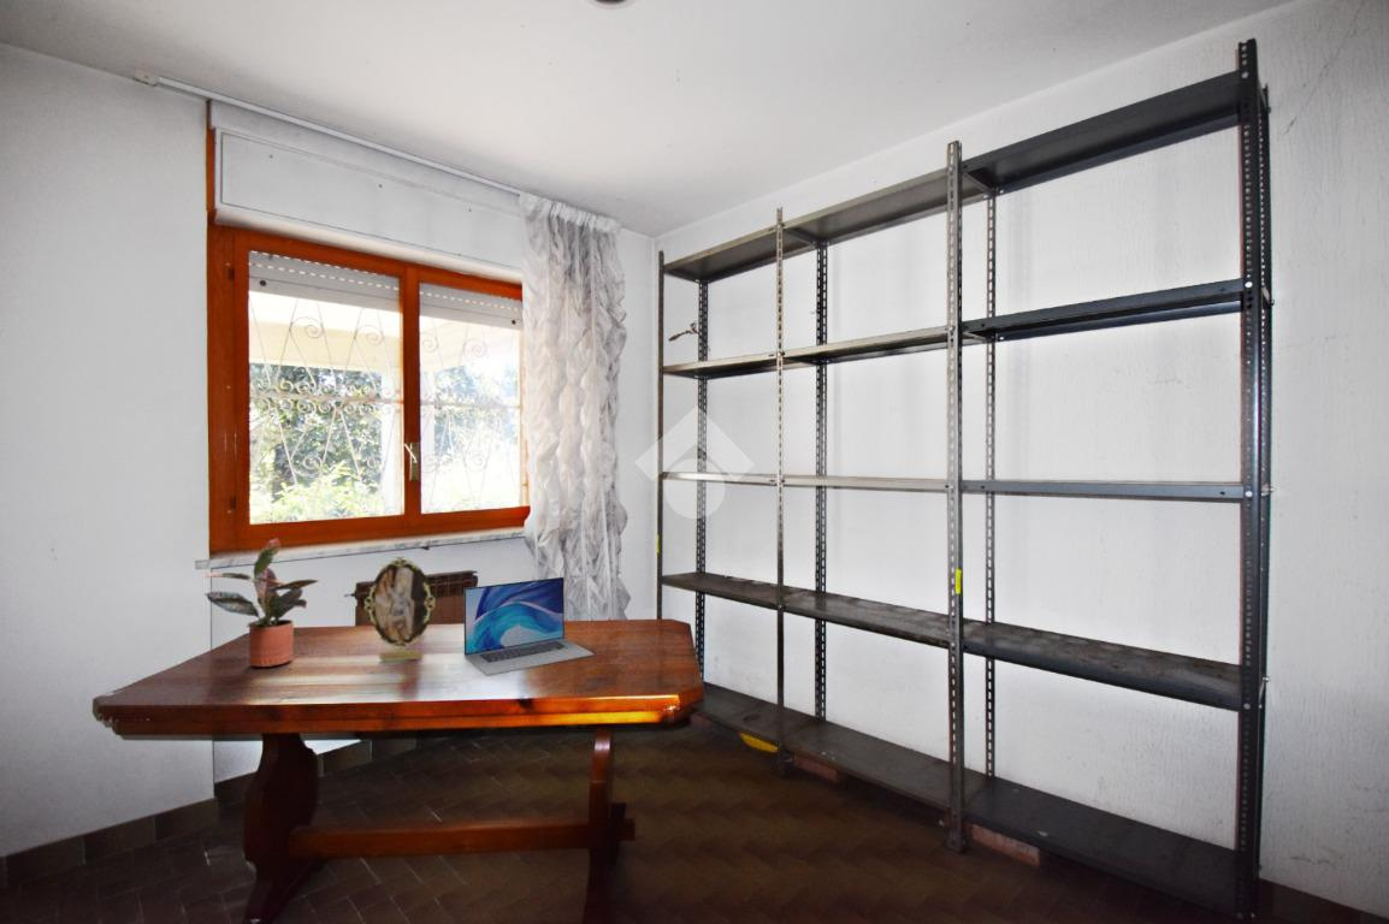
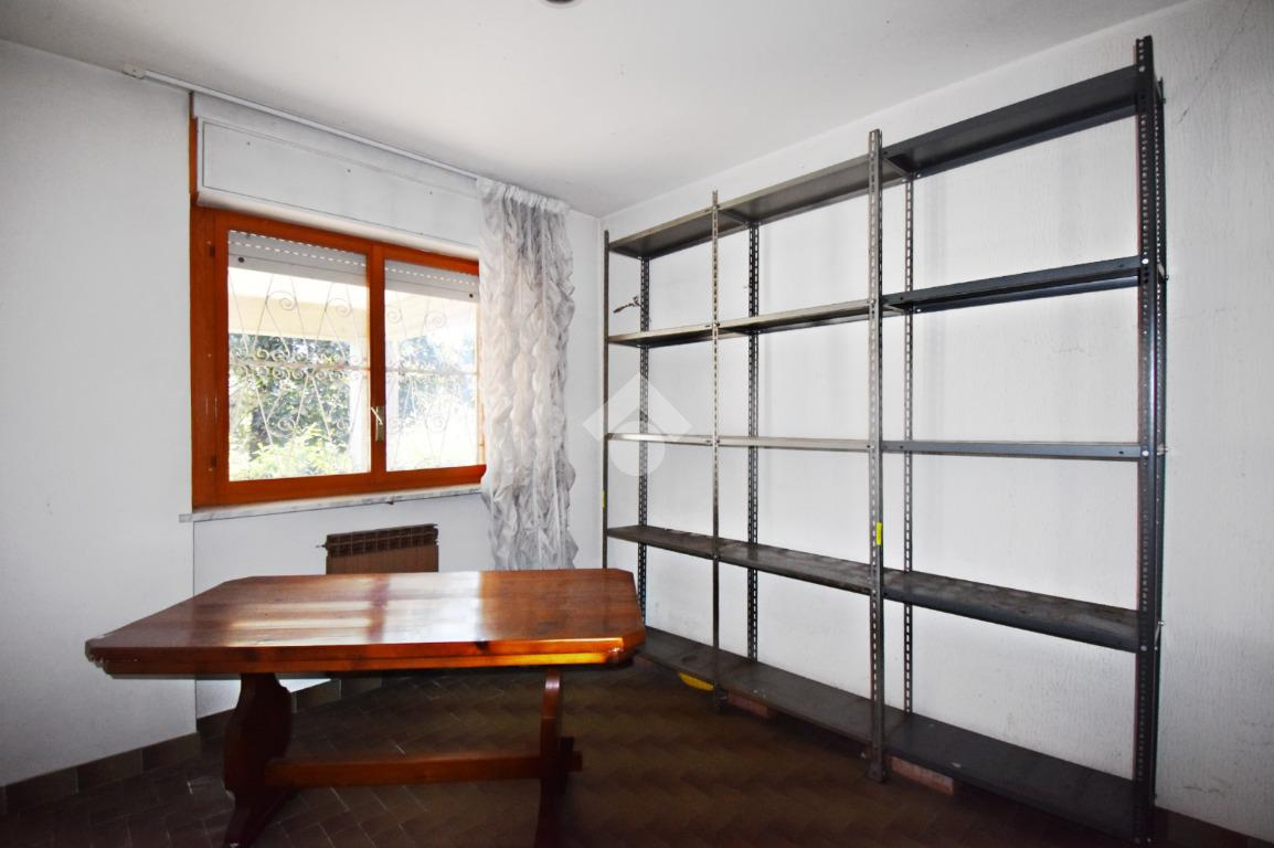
- potted plant (259, 604)
- laptop (528, 621)
- picture frame (401, 606)
